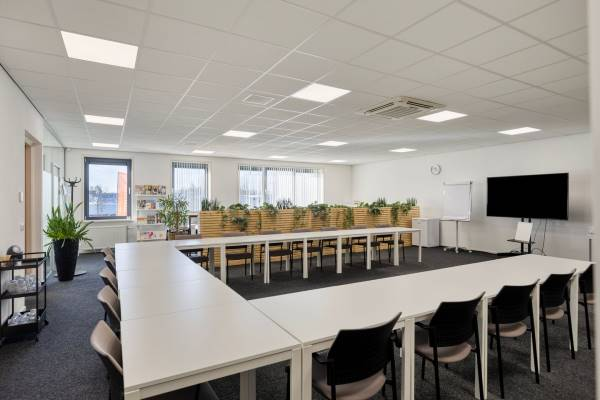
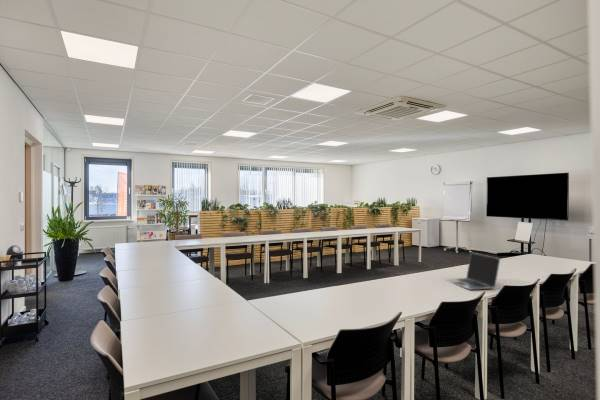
+ laptop (470, 269)
